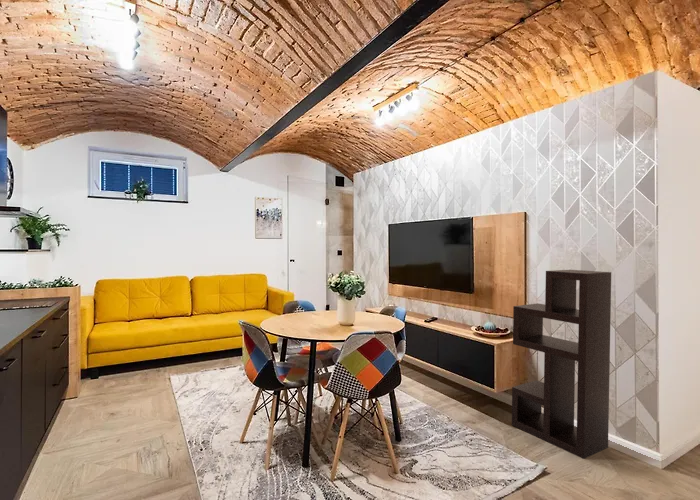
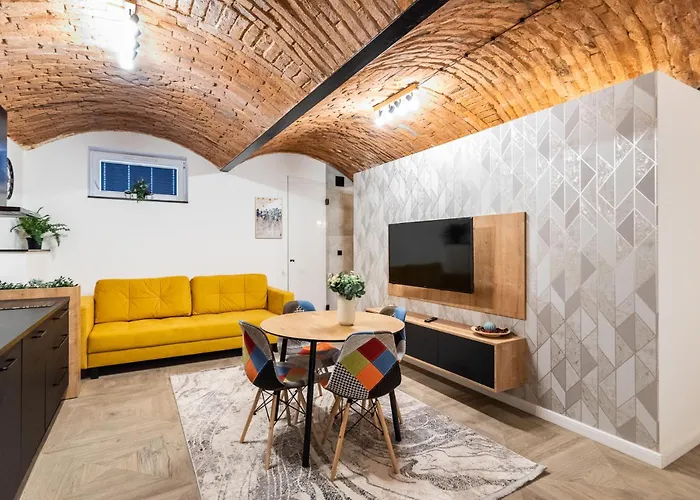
- shelving unit (558, 353)
